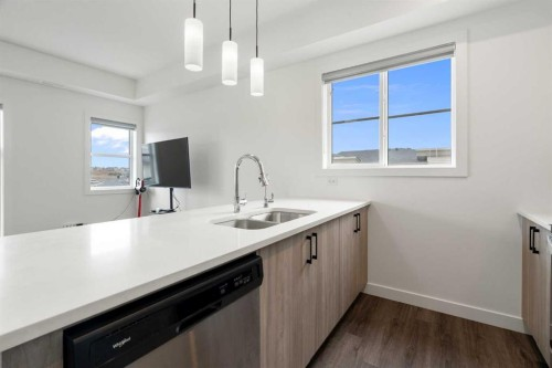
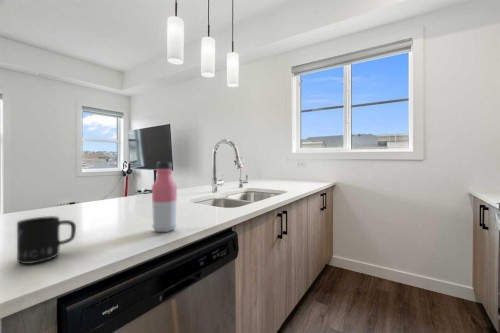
+ water bottle (164, 195)
+ mug (48, 237)
